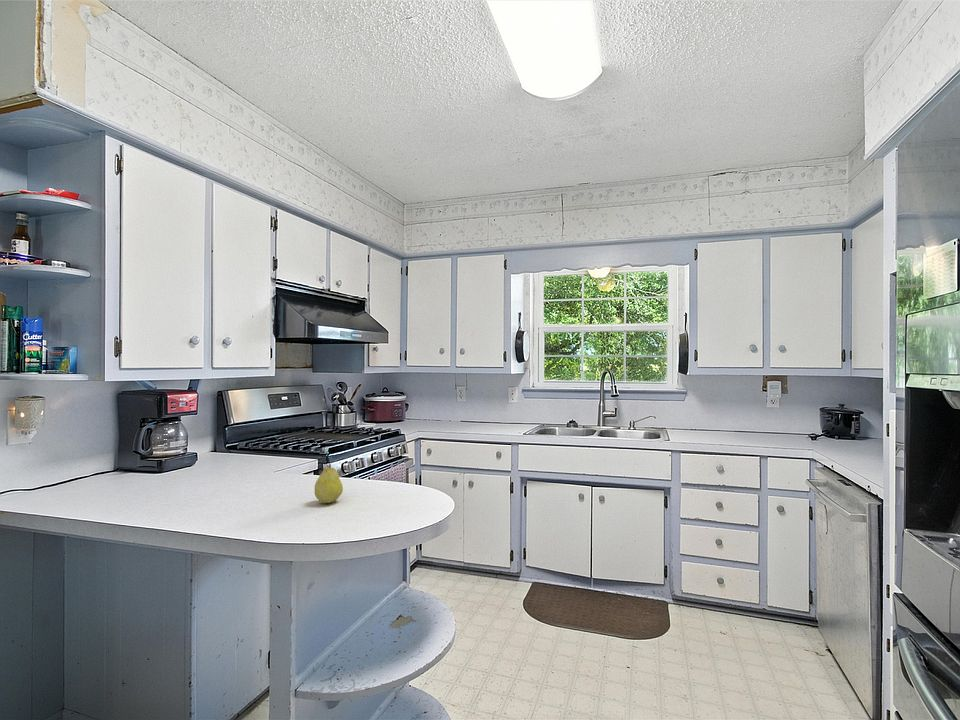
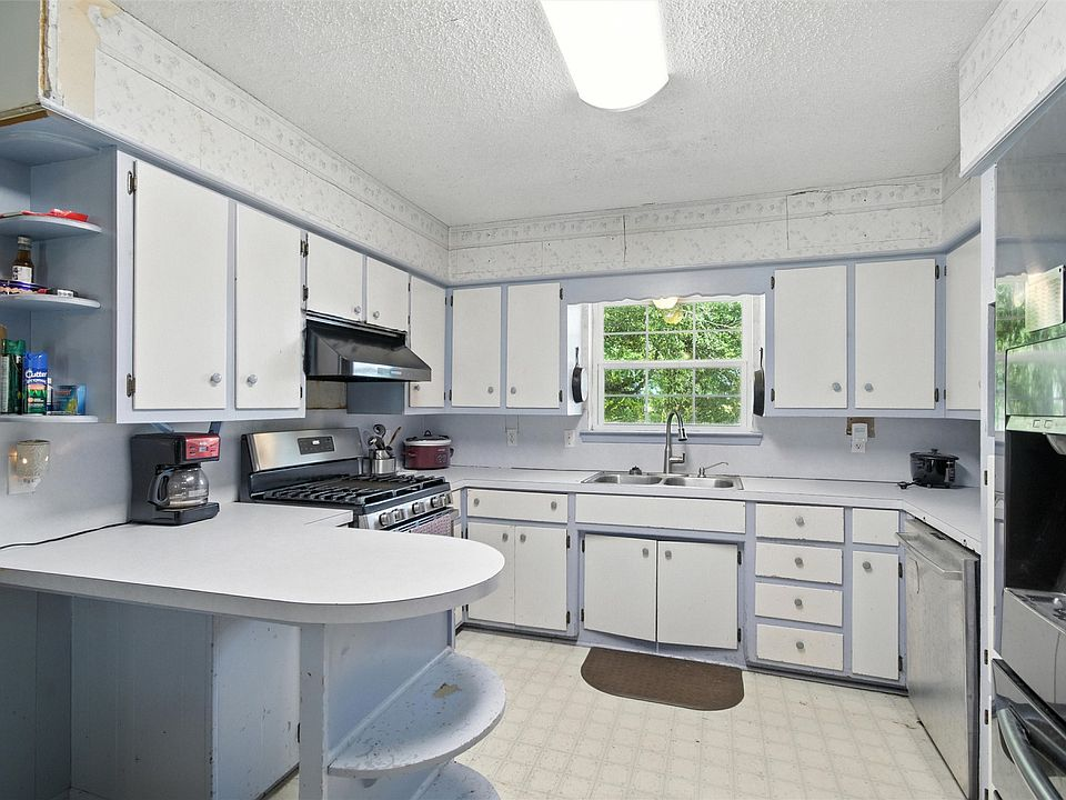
- fruit (329, 483)
